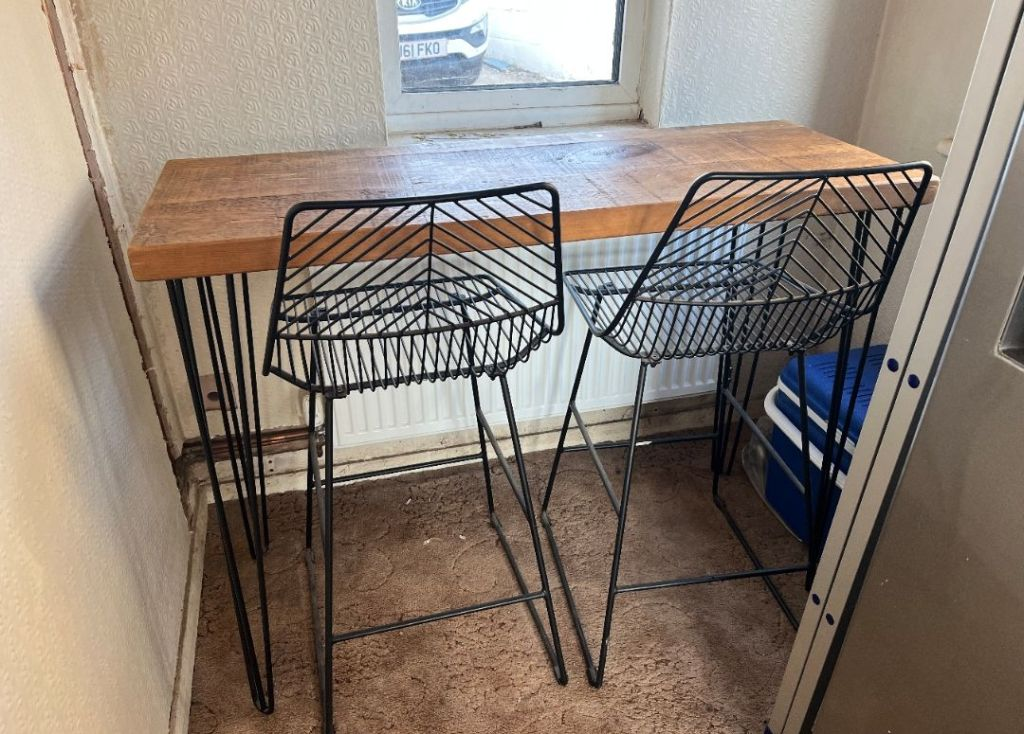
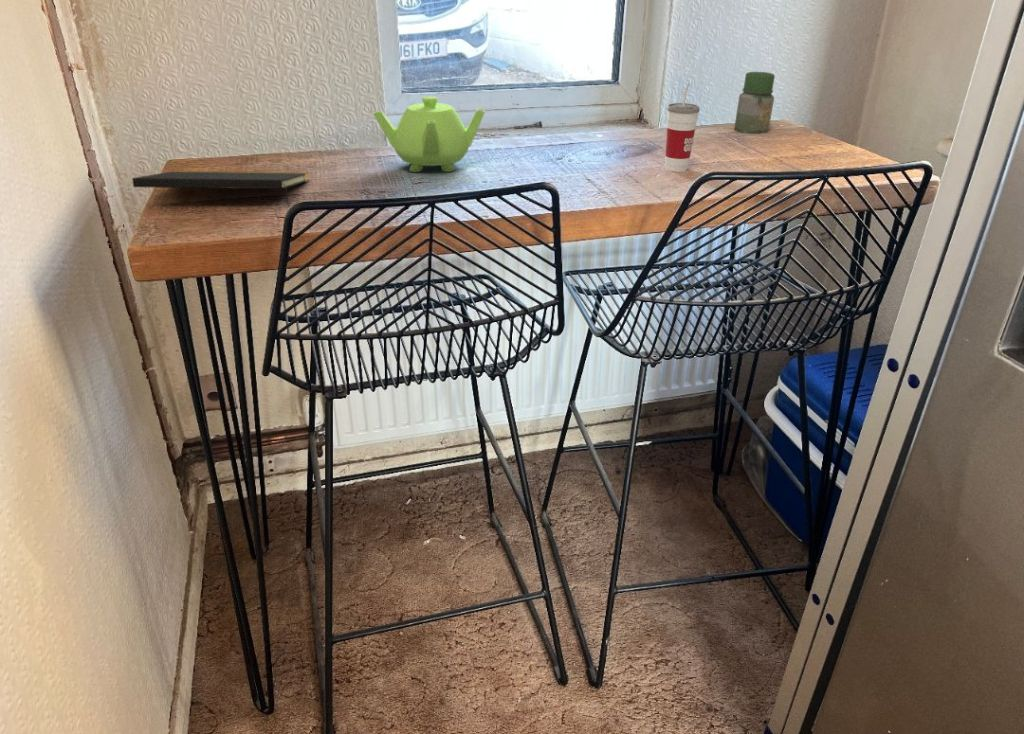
+ cup (681, 127)
+ notepad (226, 179)
+ jar (755, 102)
+ teapot (430, 132)
